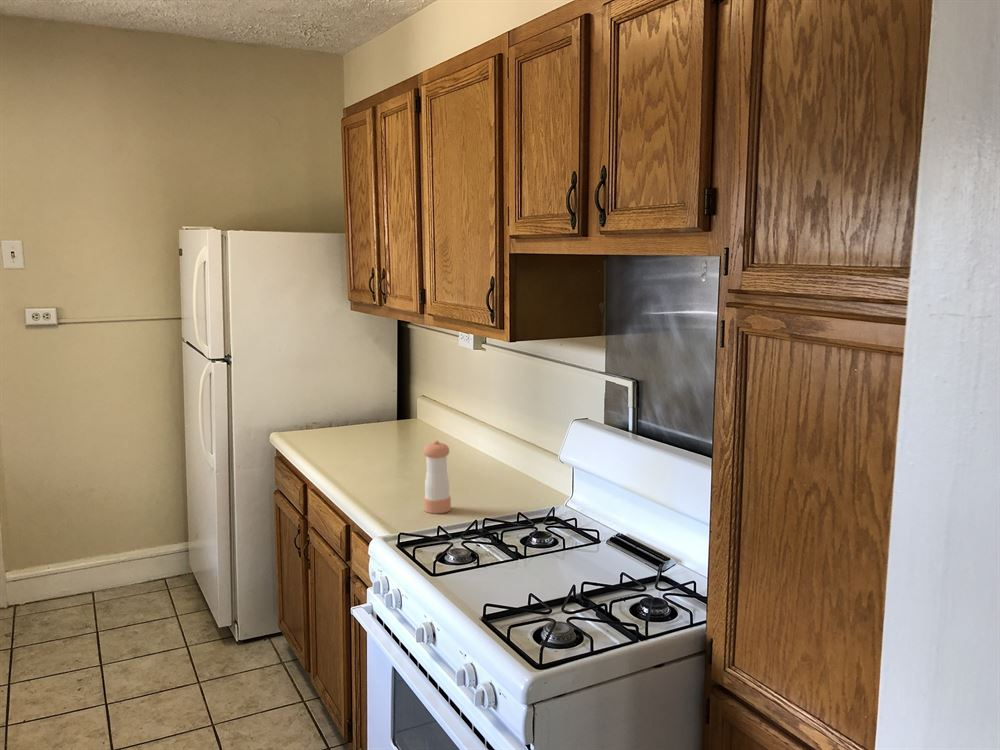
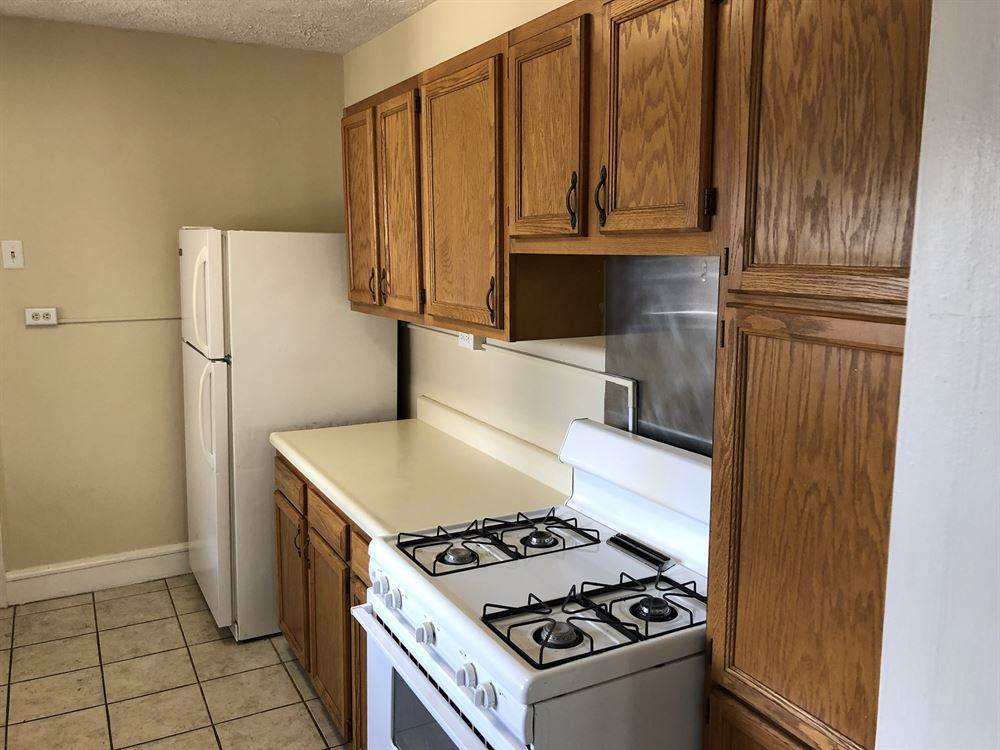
- pepper shaker (436, 475)
